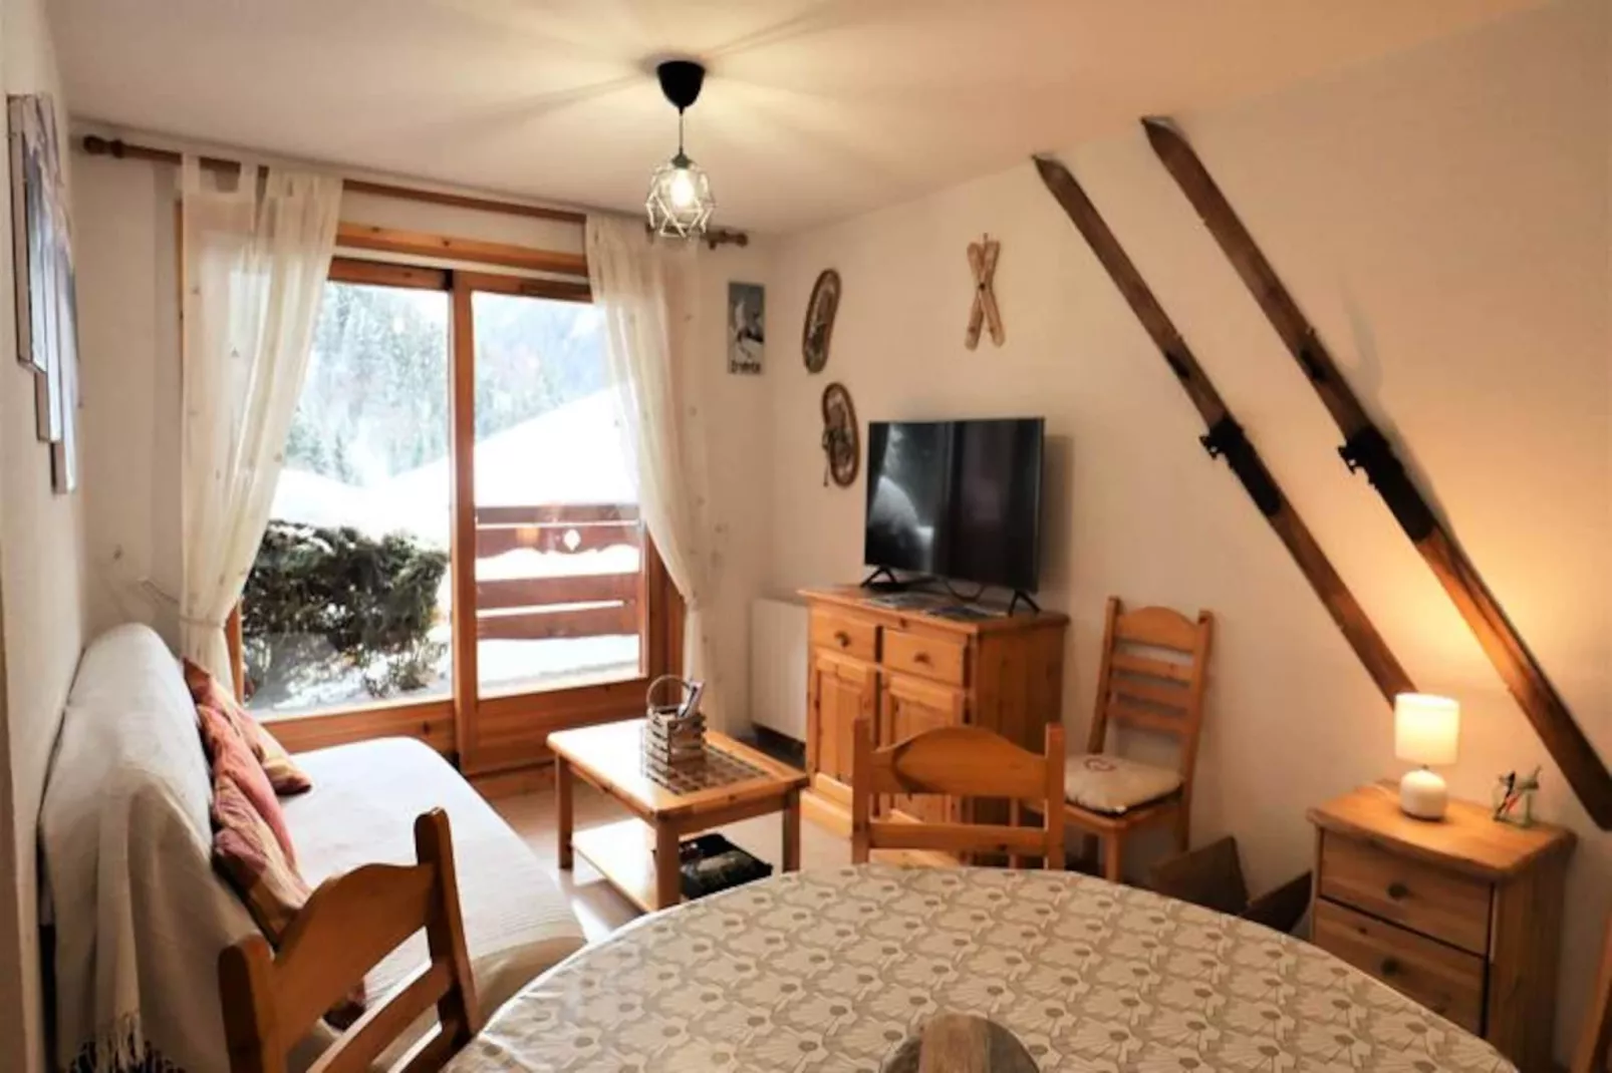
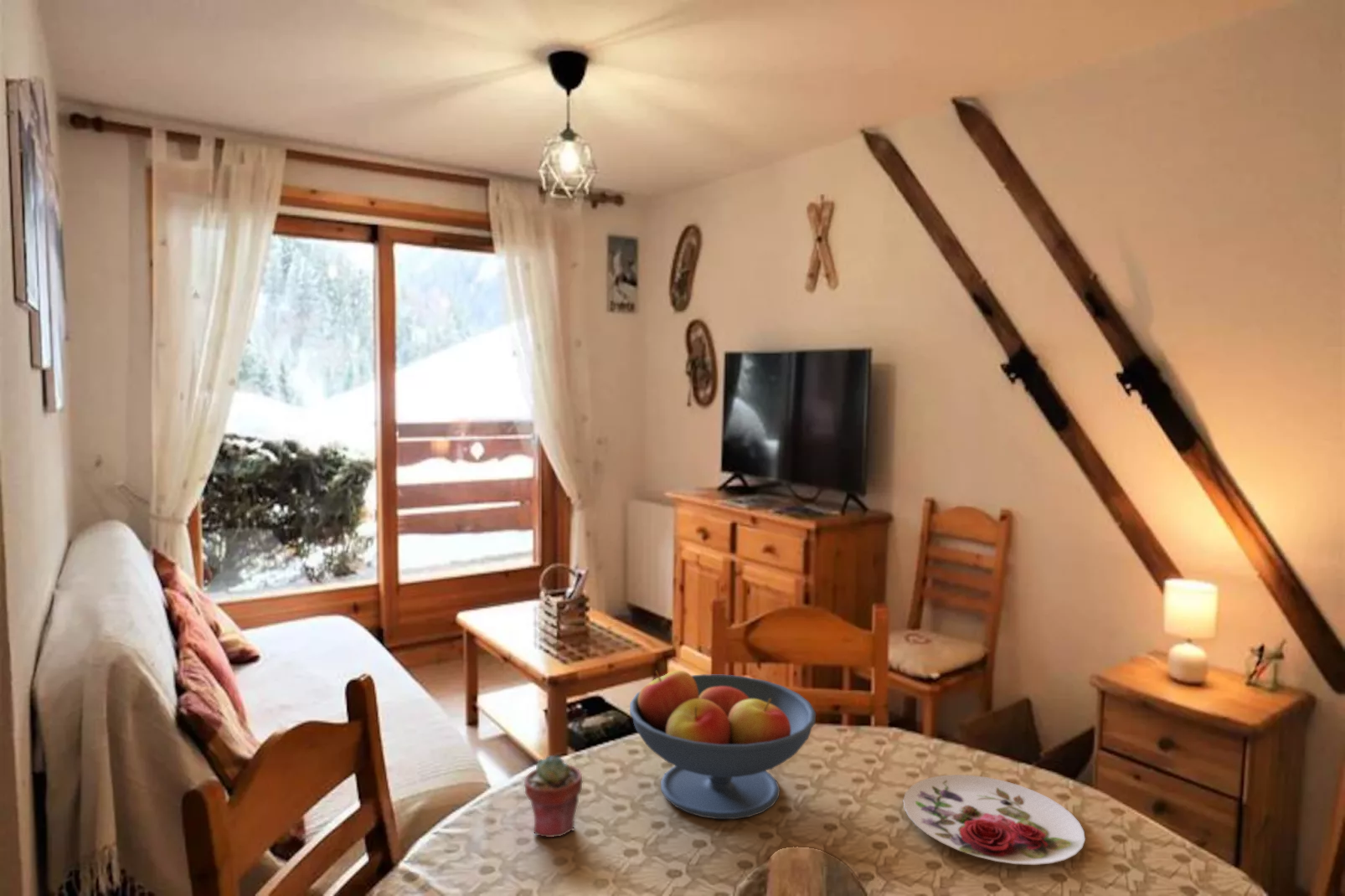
+ fruit bowl (721, 733)
+ plate (991, 814)
+ potted succulent (554, 791)
